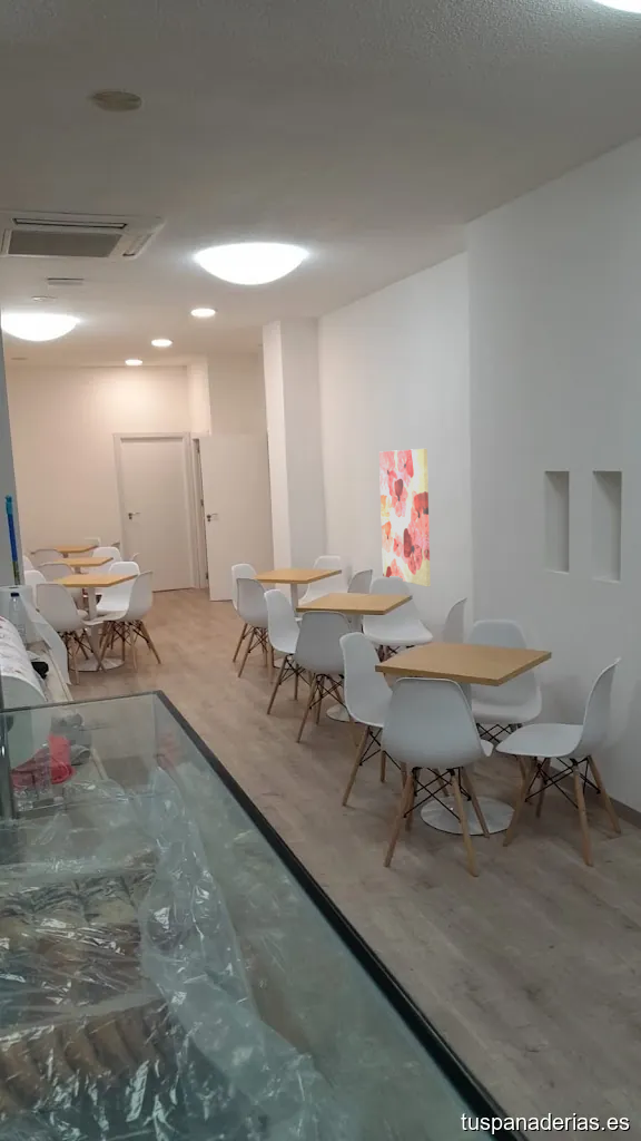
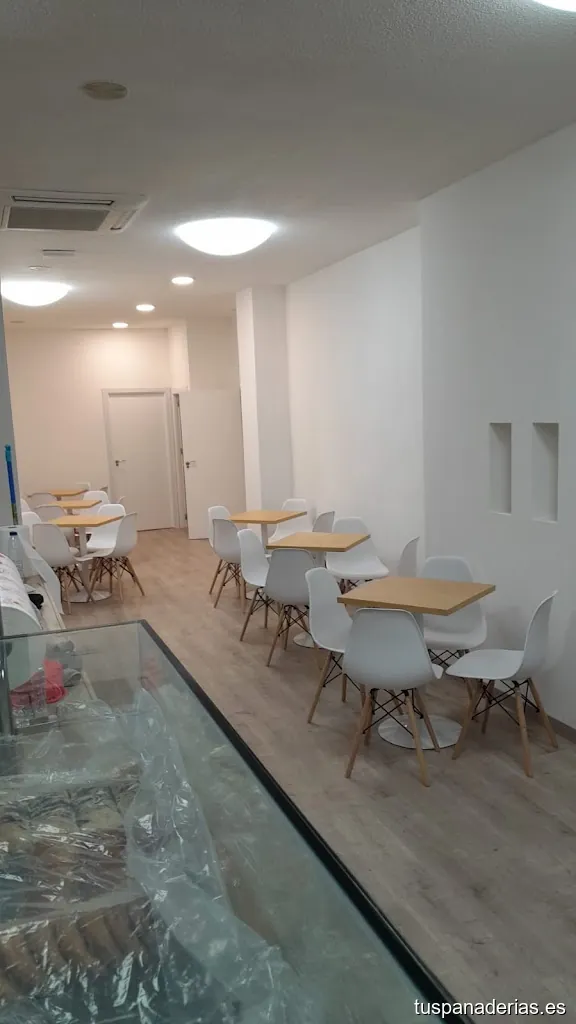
- wall art (403, 516)
